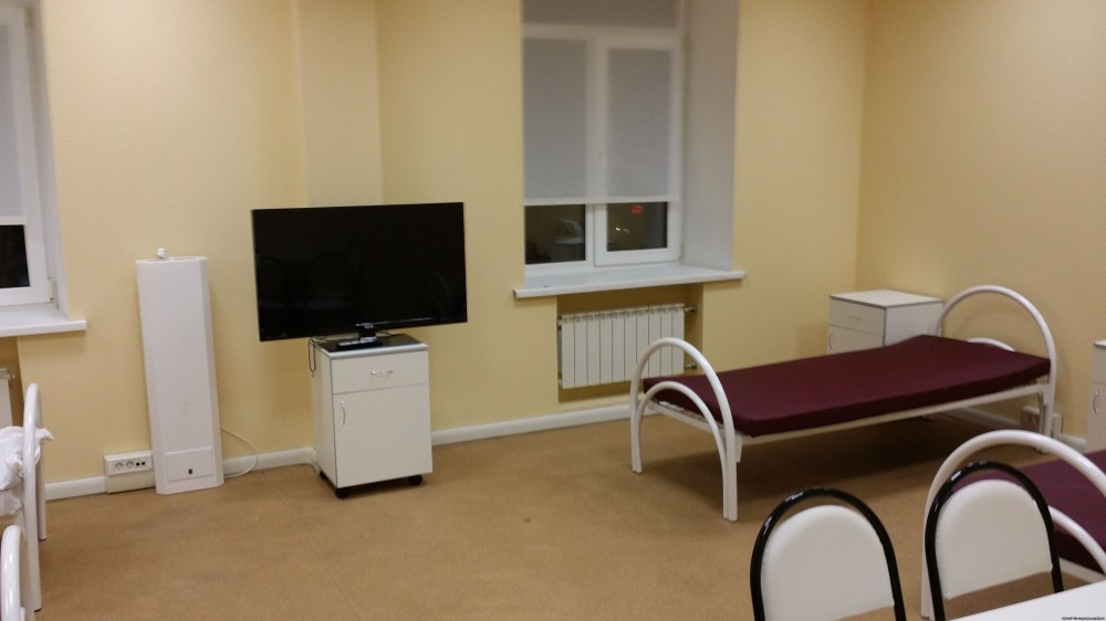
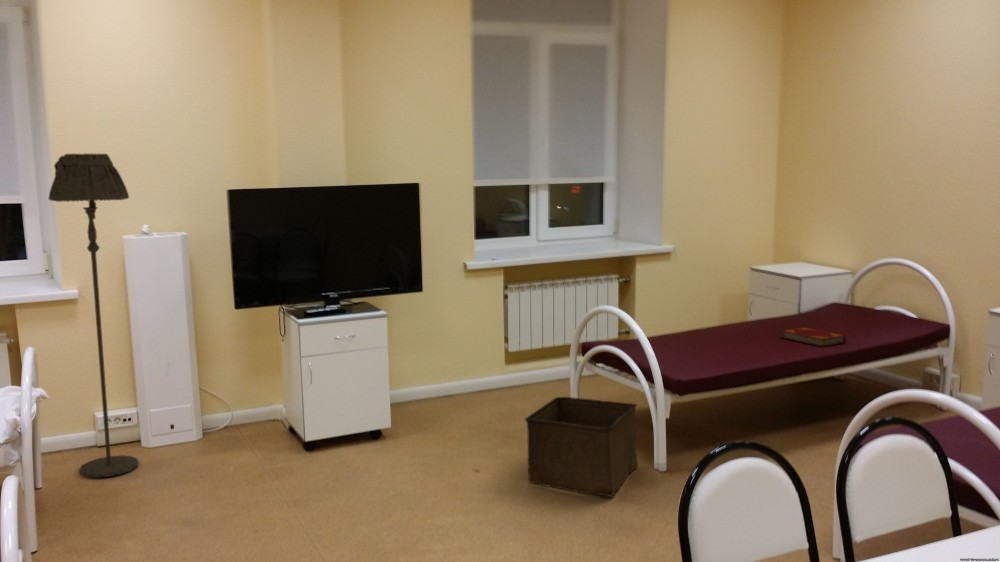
+ storage bin (583, 443)
+ floor lamp (98, 314)
+ hardback book (812, 336)
